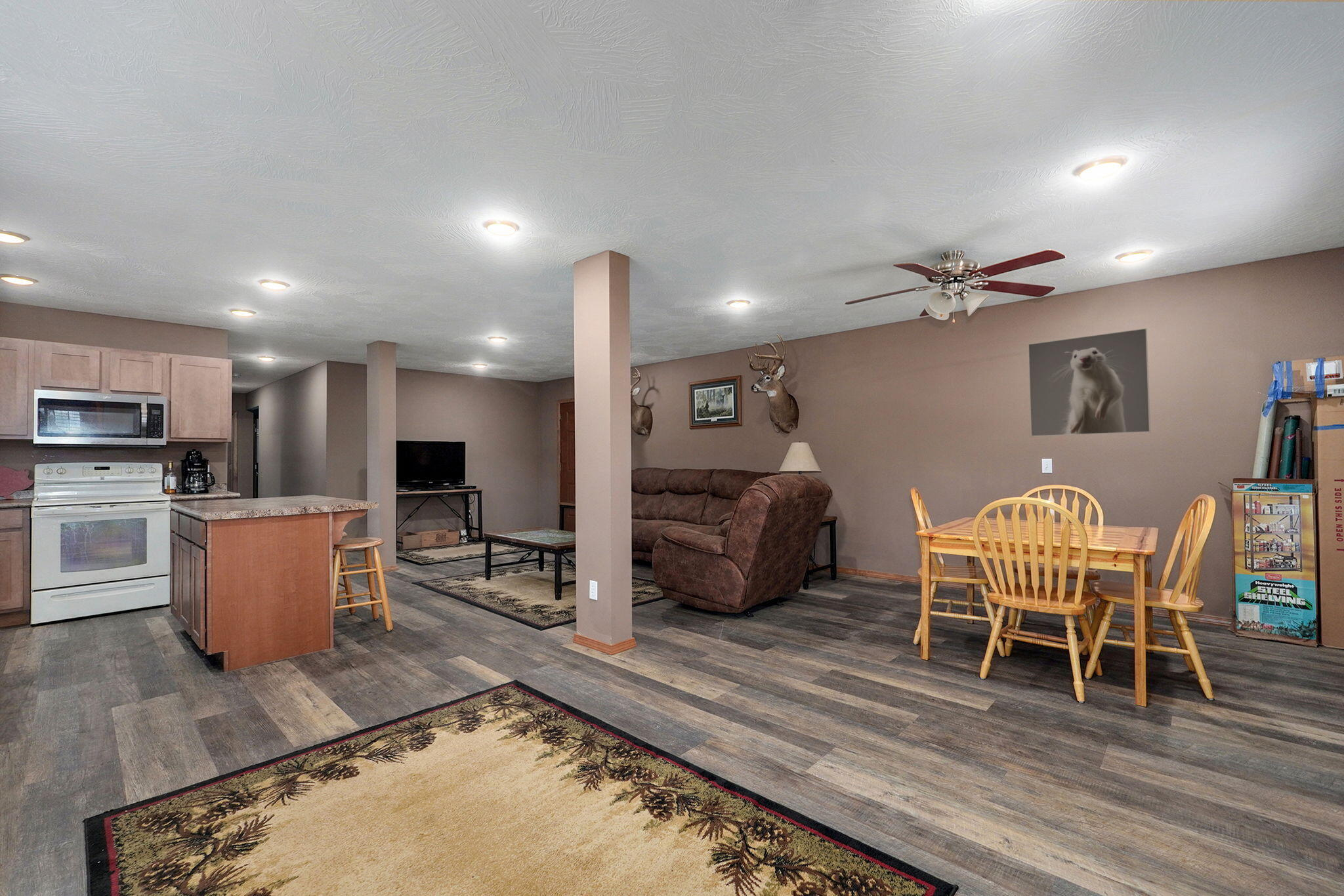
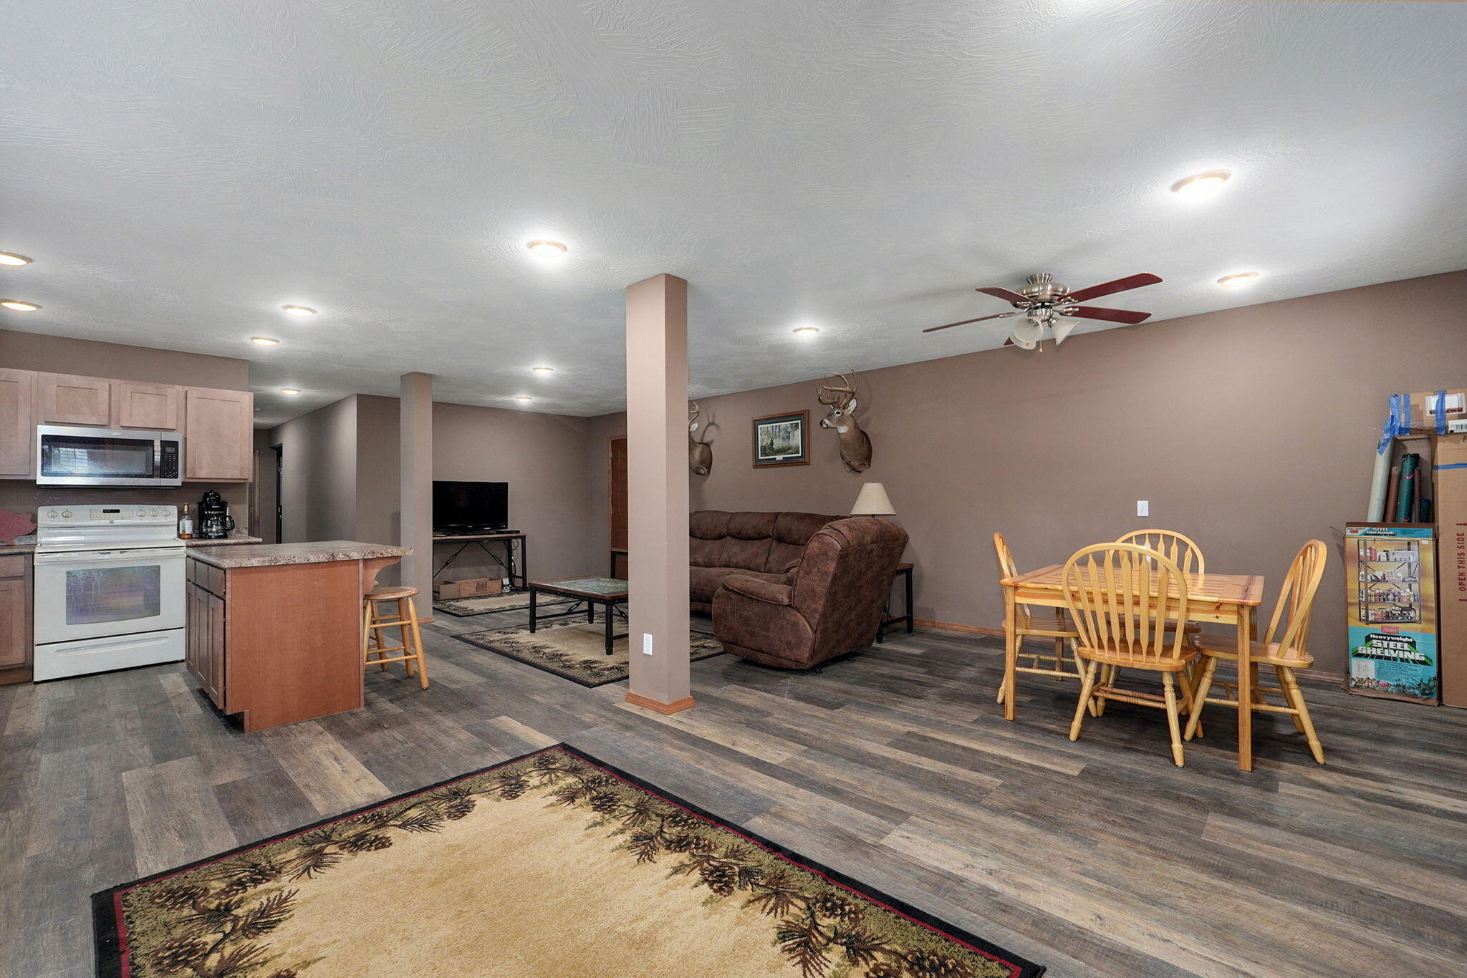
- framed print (1085, 385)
